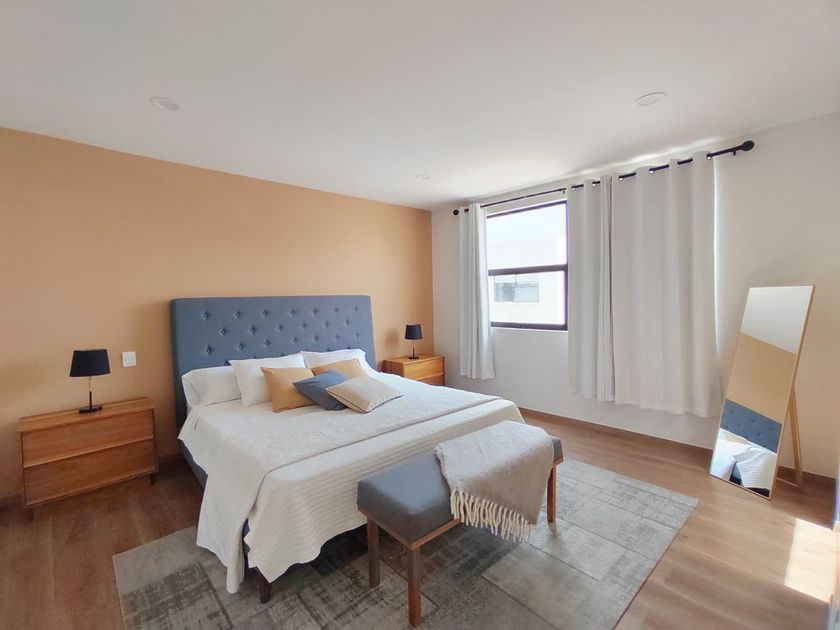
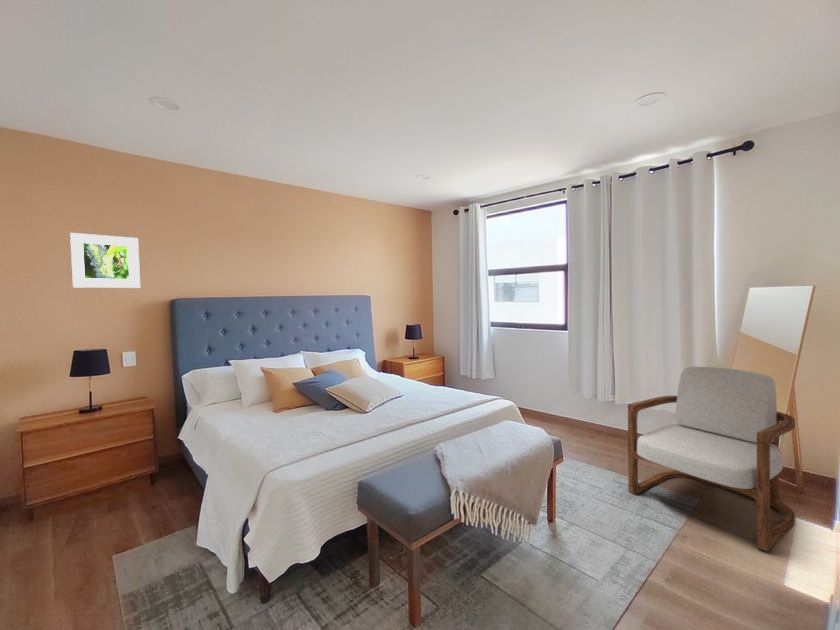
+ armchair (709, 439)
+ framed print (106, 261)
